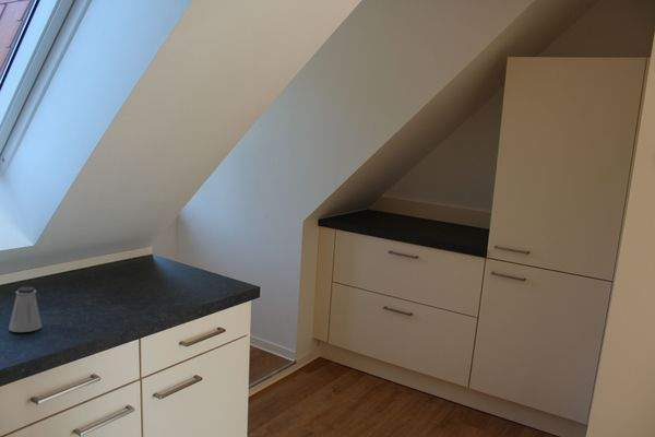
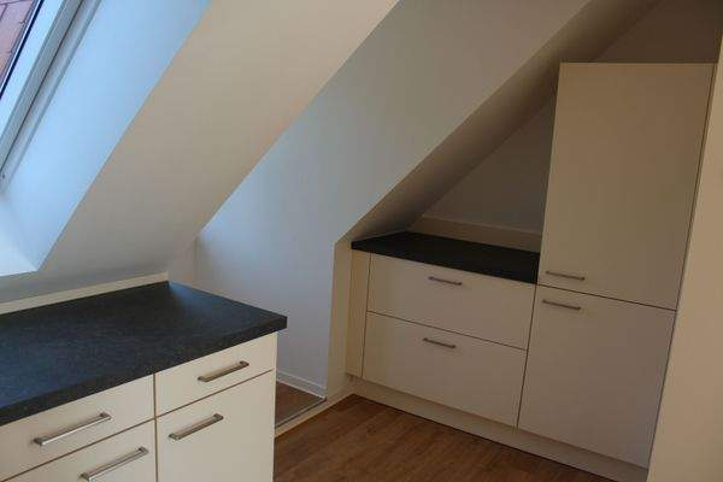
- saltshaker (25, 308)
